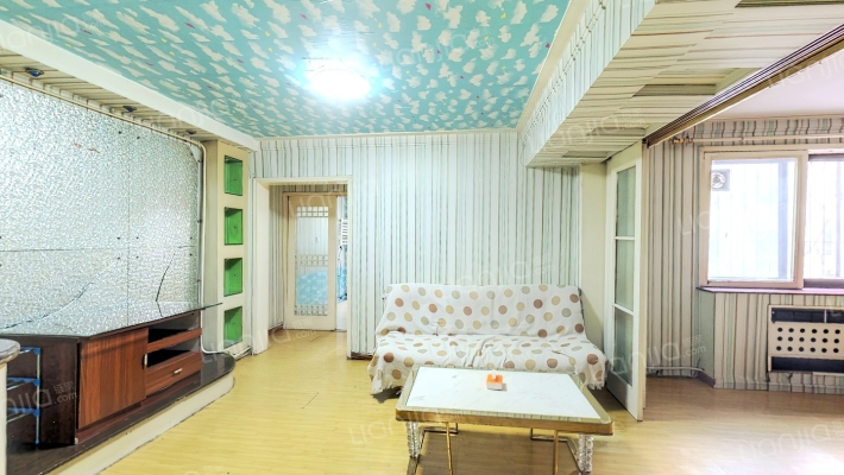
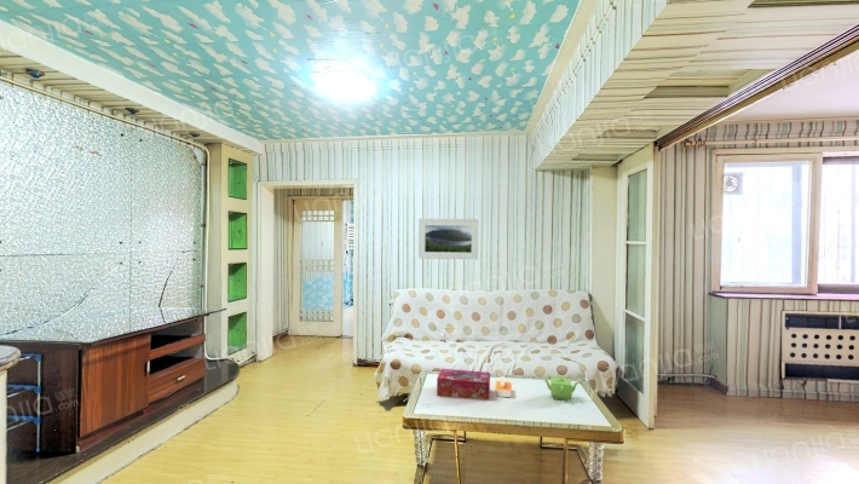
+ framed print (448, 238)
+ teapot (560, 387)
+ tissue box (463, 384)
